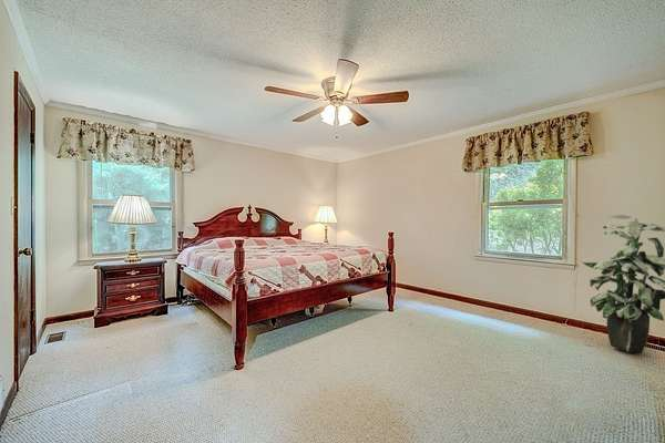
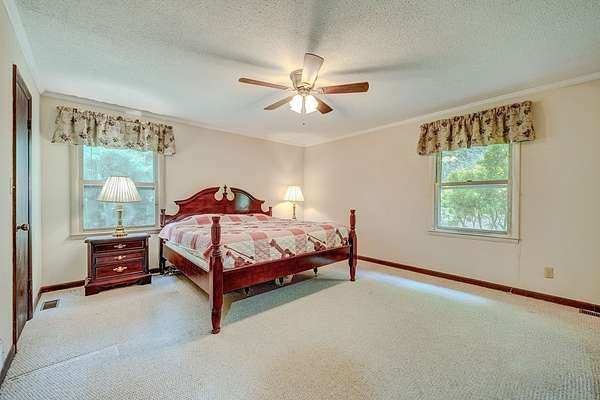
- indoor plant (625, 281)
